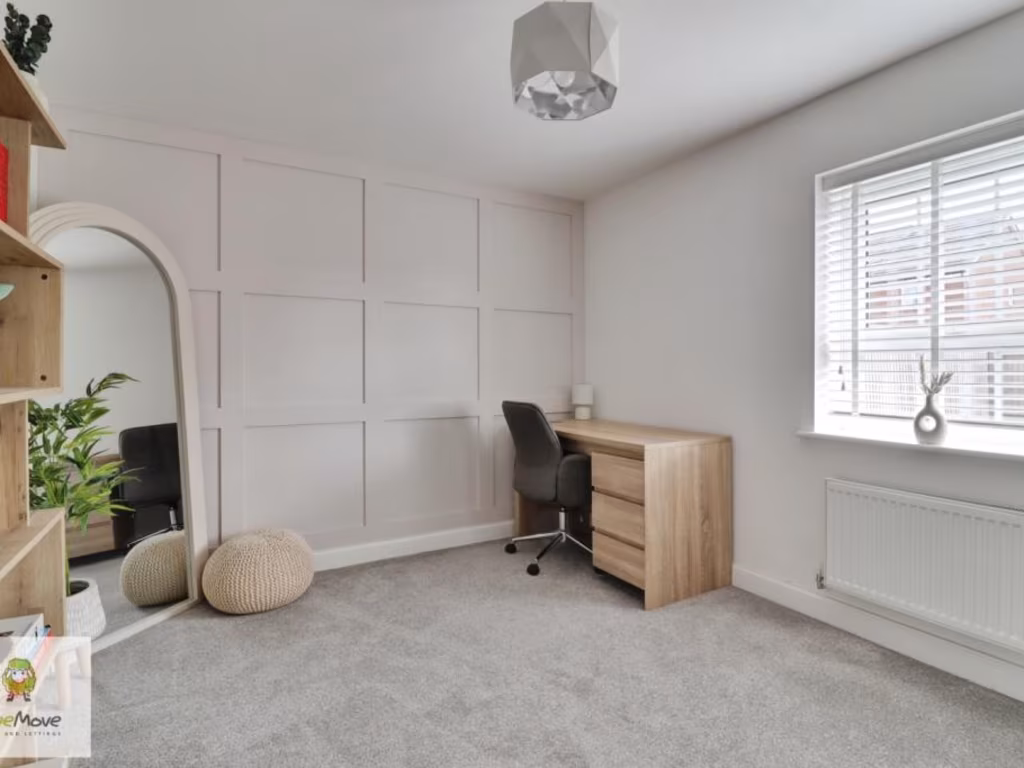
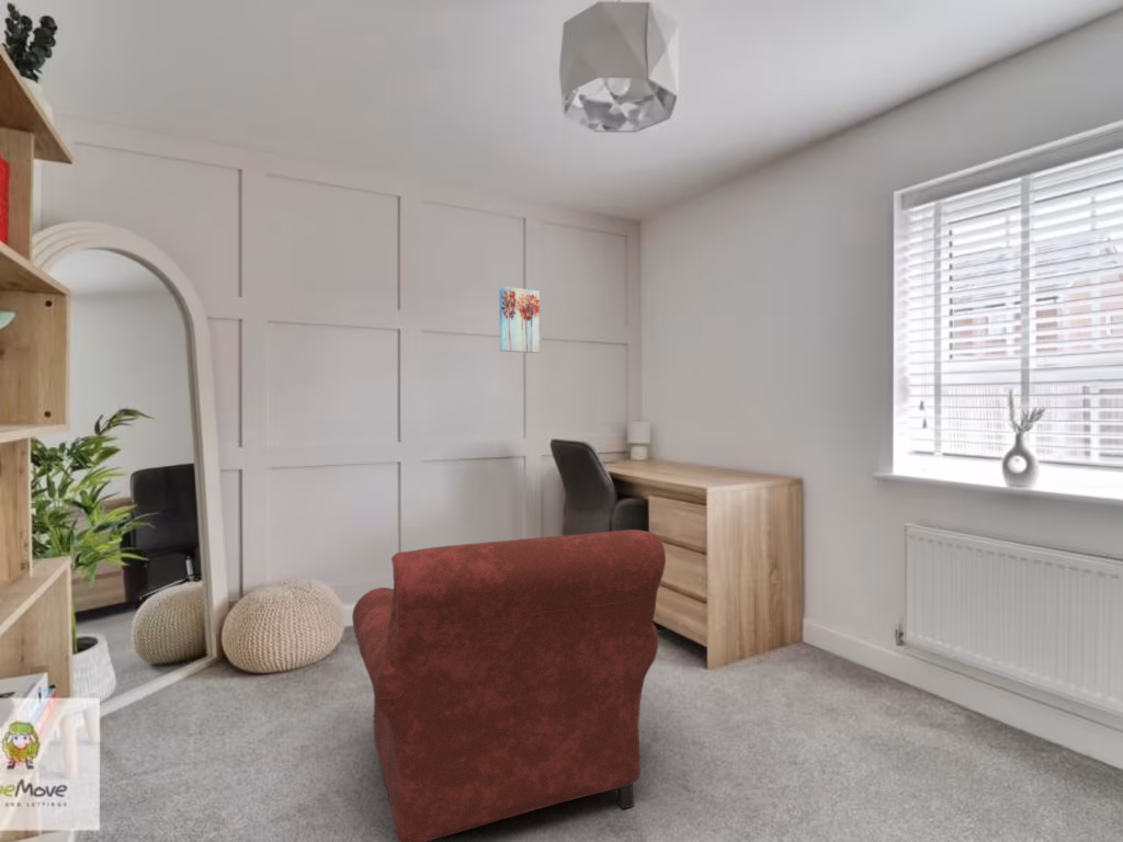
+ wall art (520, 320)
+ armchair (500, 647)
